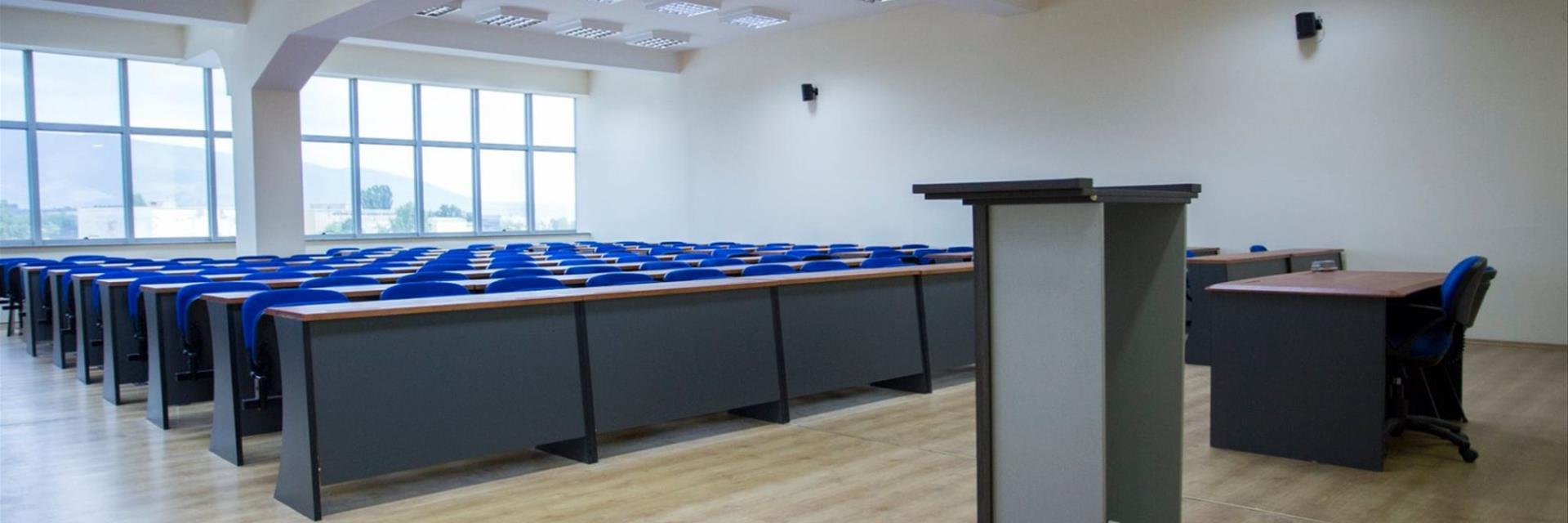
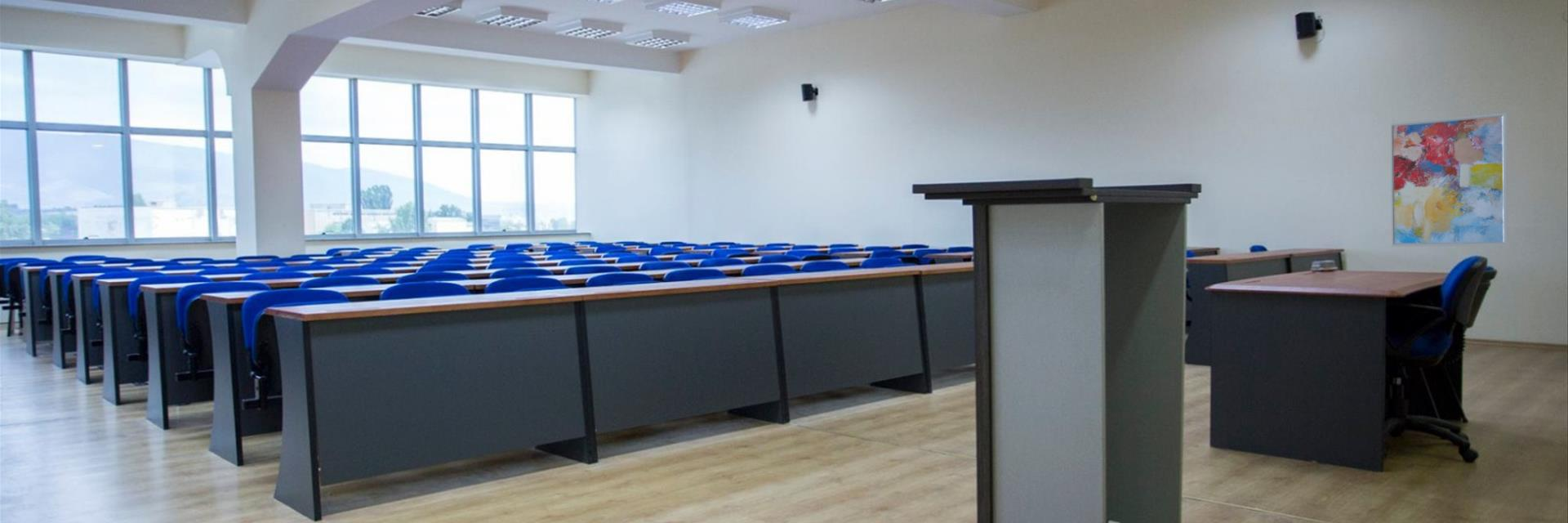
+ wall art (1446, 182)
